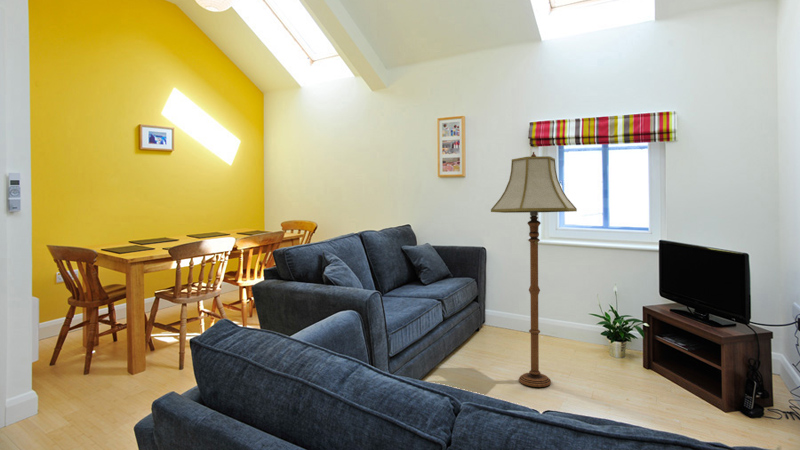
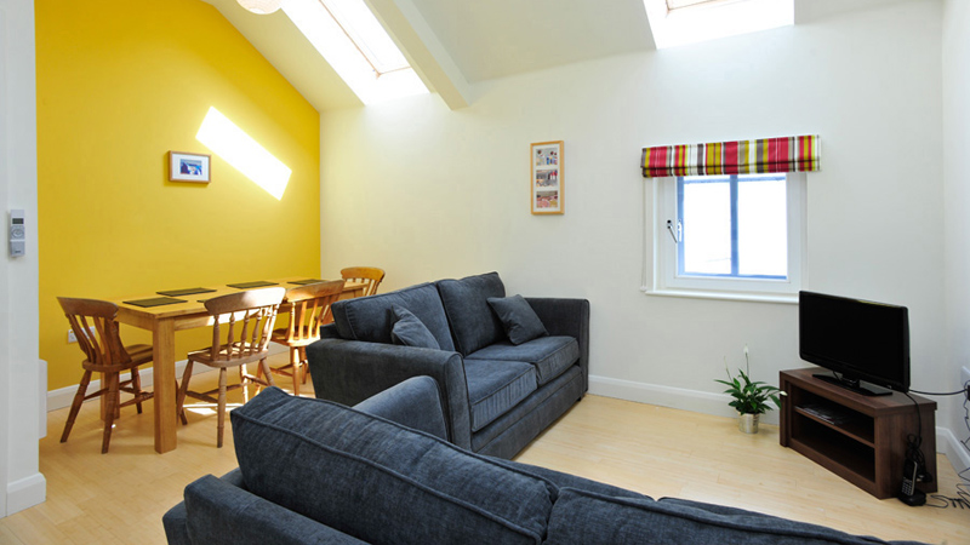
- floor lamp (533, 266)
